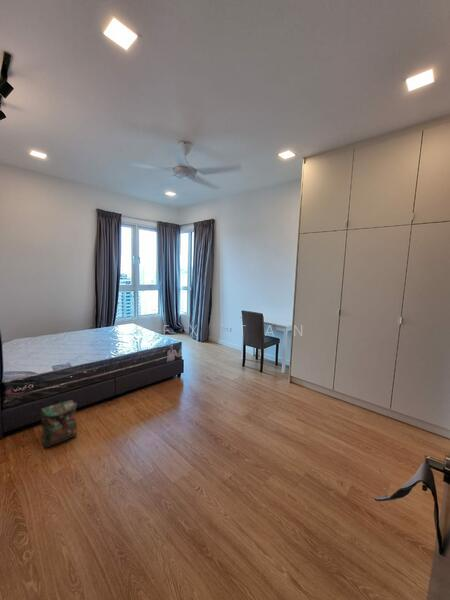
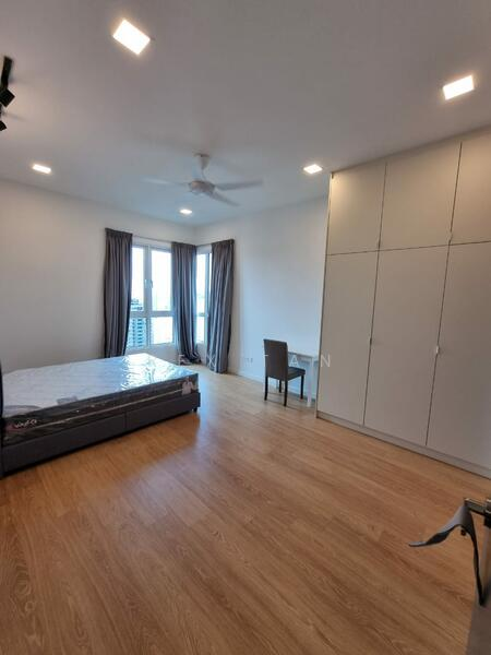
- backpack (58, 418)
